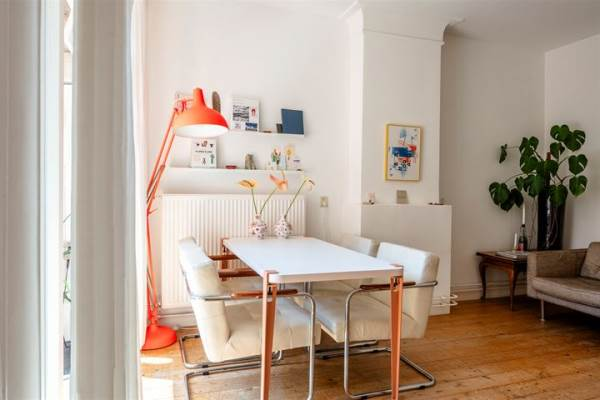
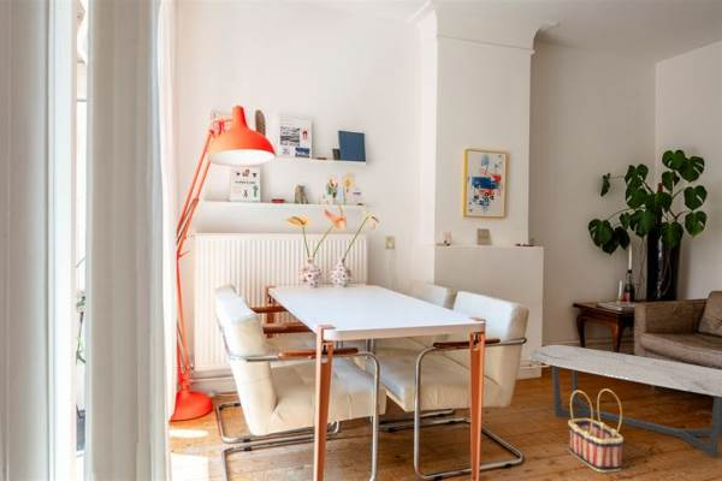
+ basket (594, 424)
+ coffee table (638, 381)
